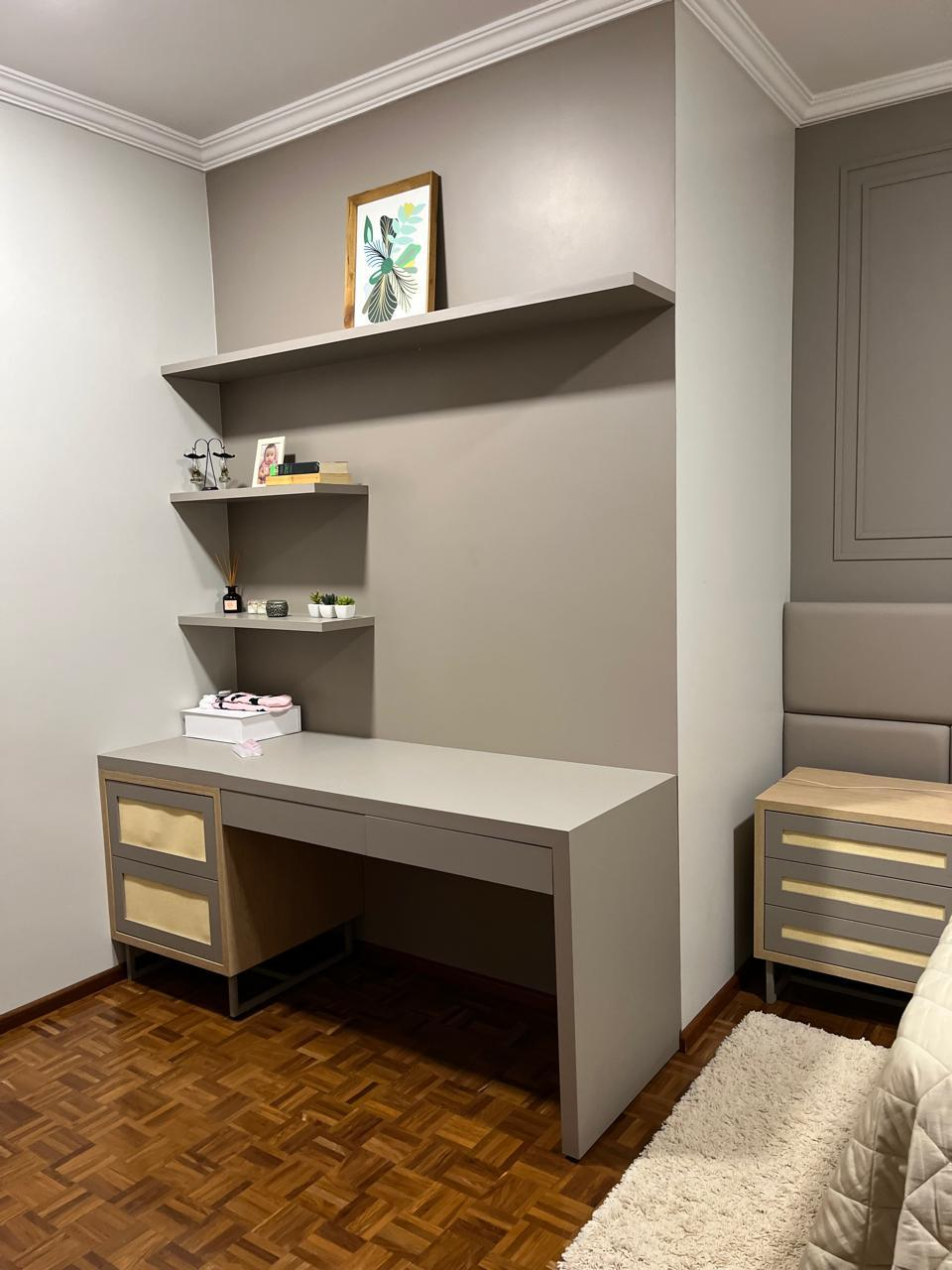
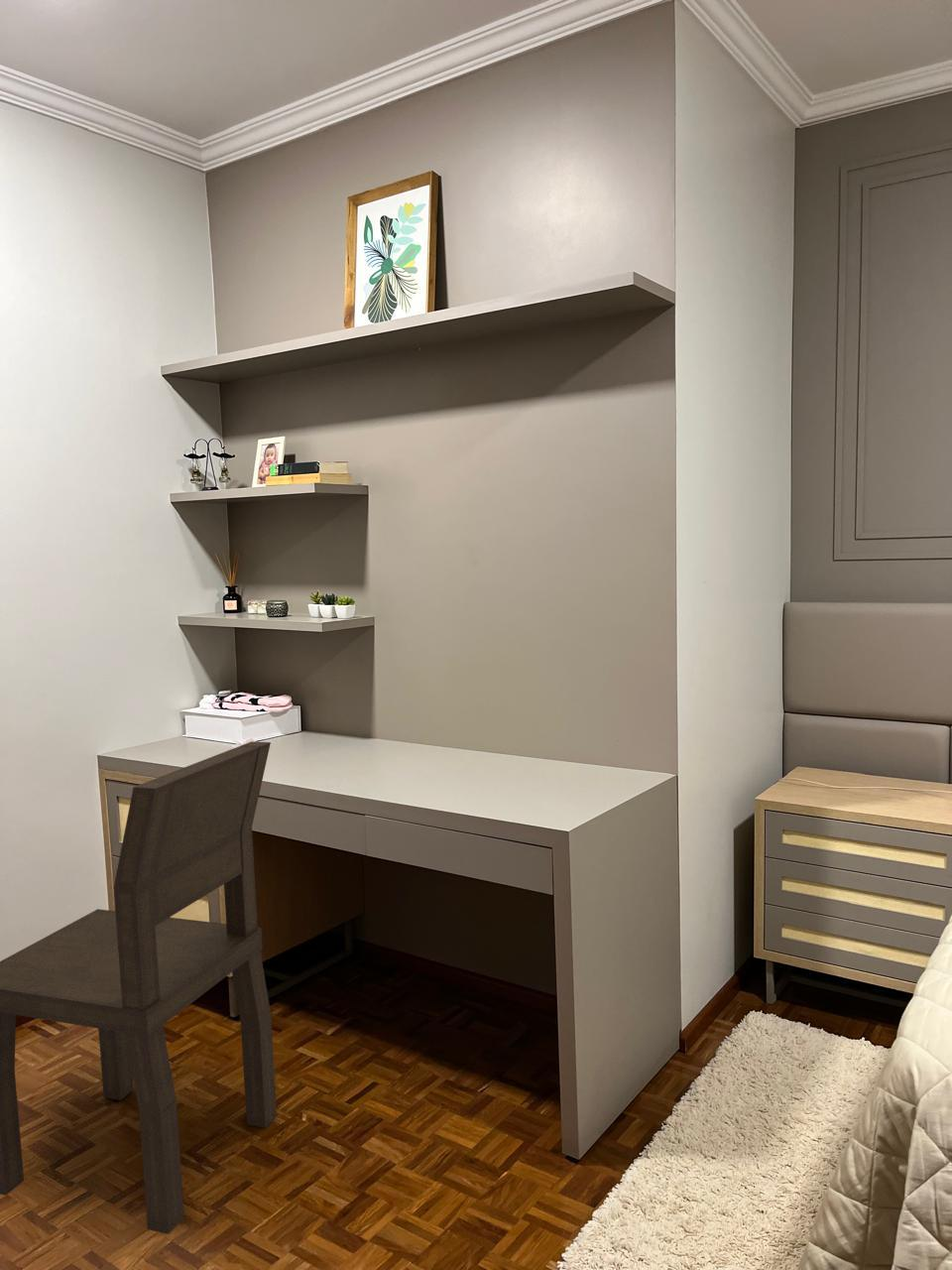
+ dining chair (129, 958)
